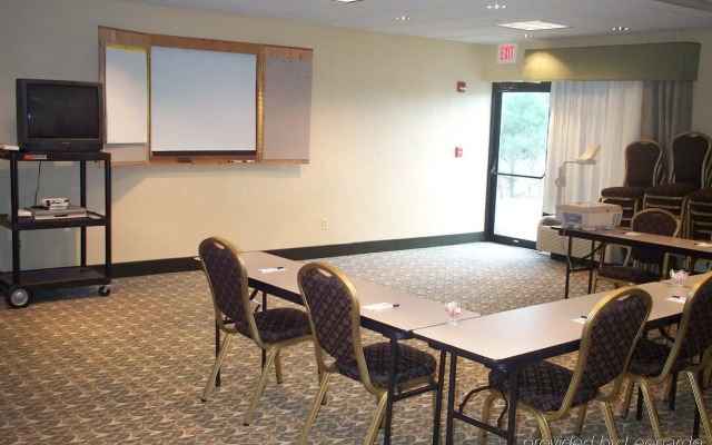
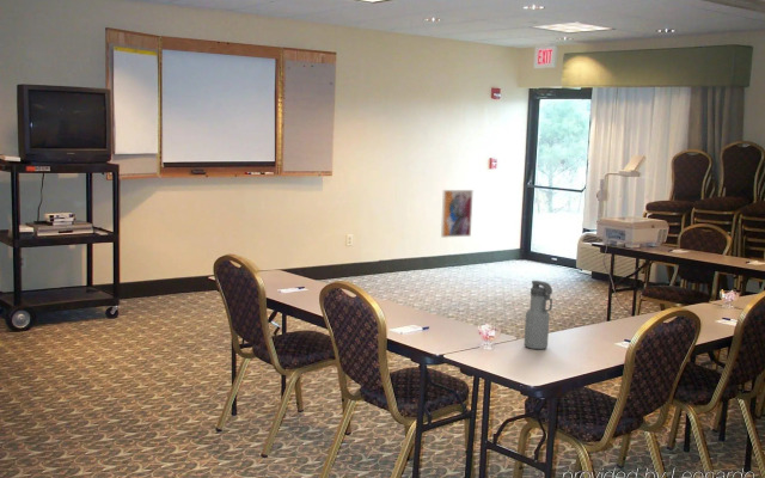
+ wall art (457, 213)
+ water bottle (538, 314)
